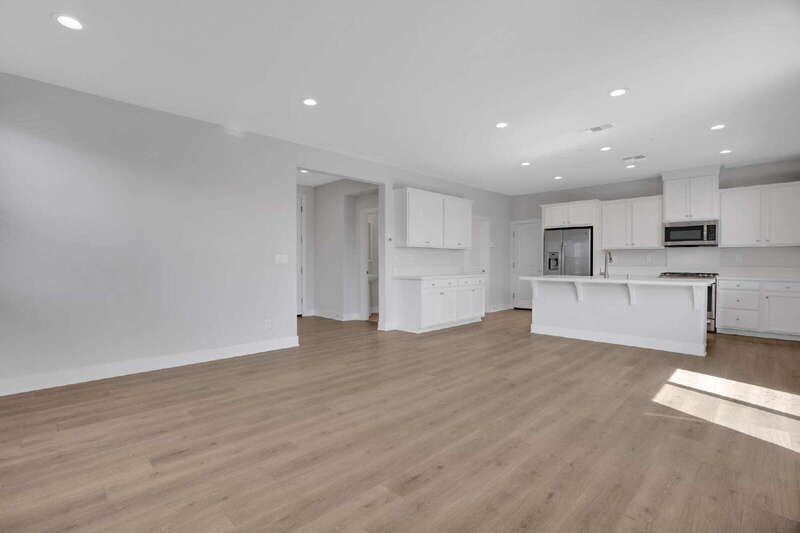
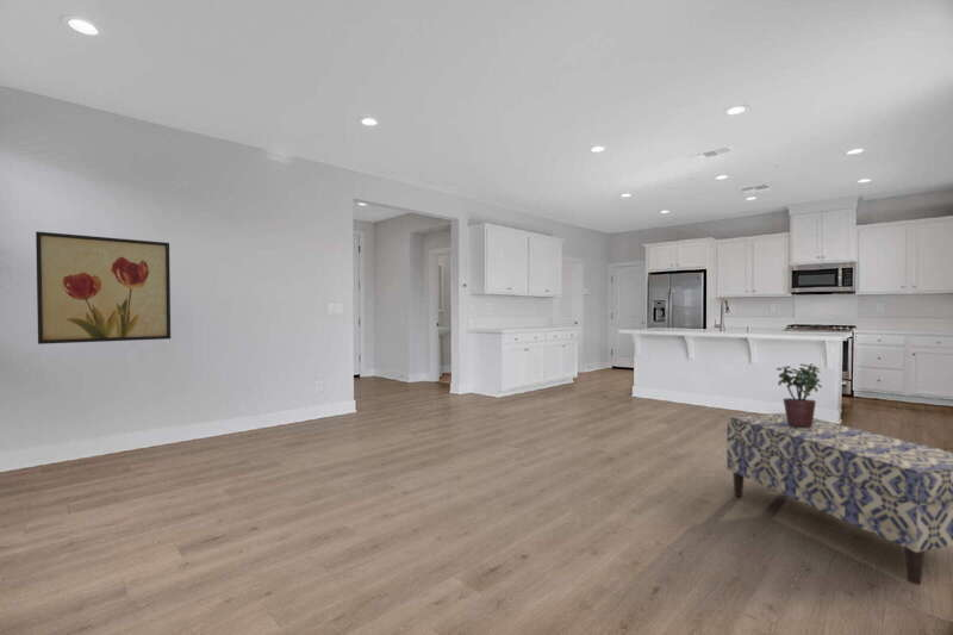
+ bench (837, 480)
+ potted plant (797, 394)
+ wall art (108, 290)
